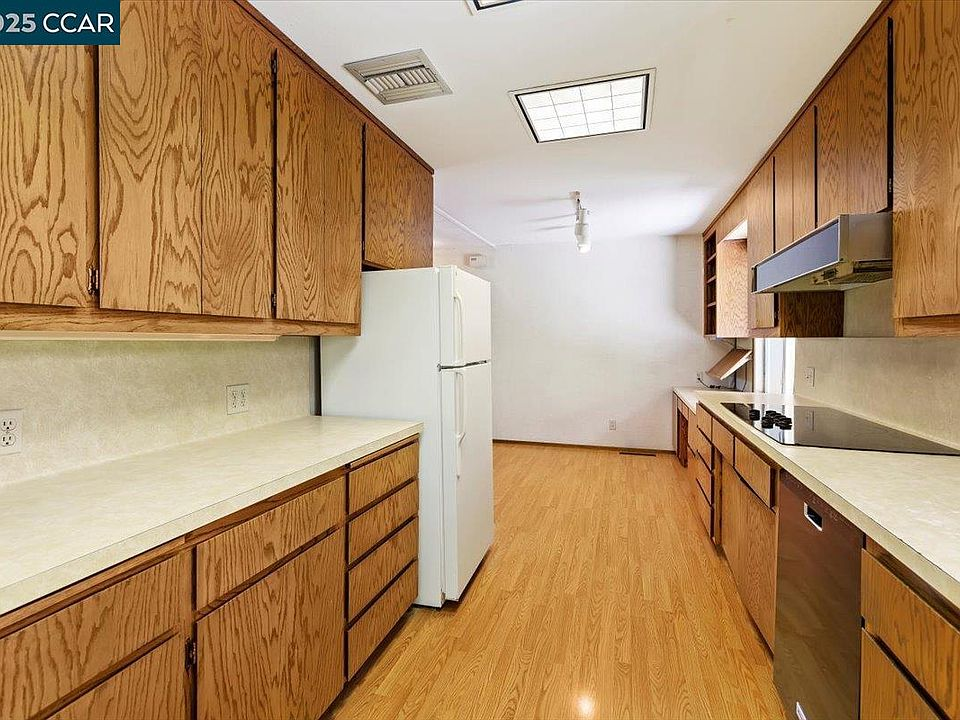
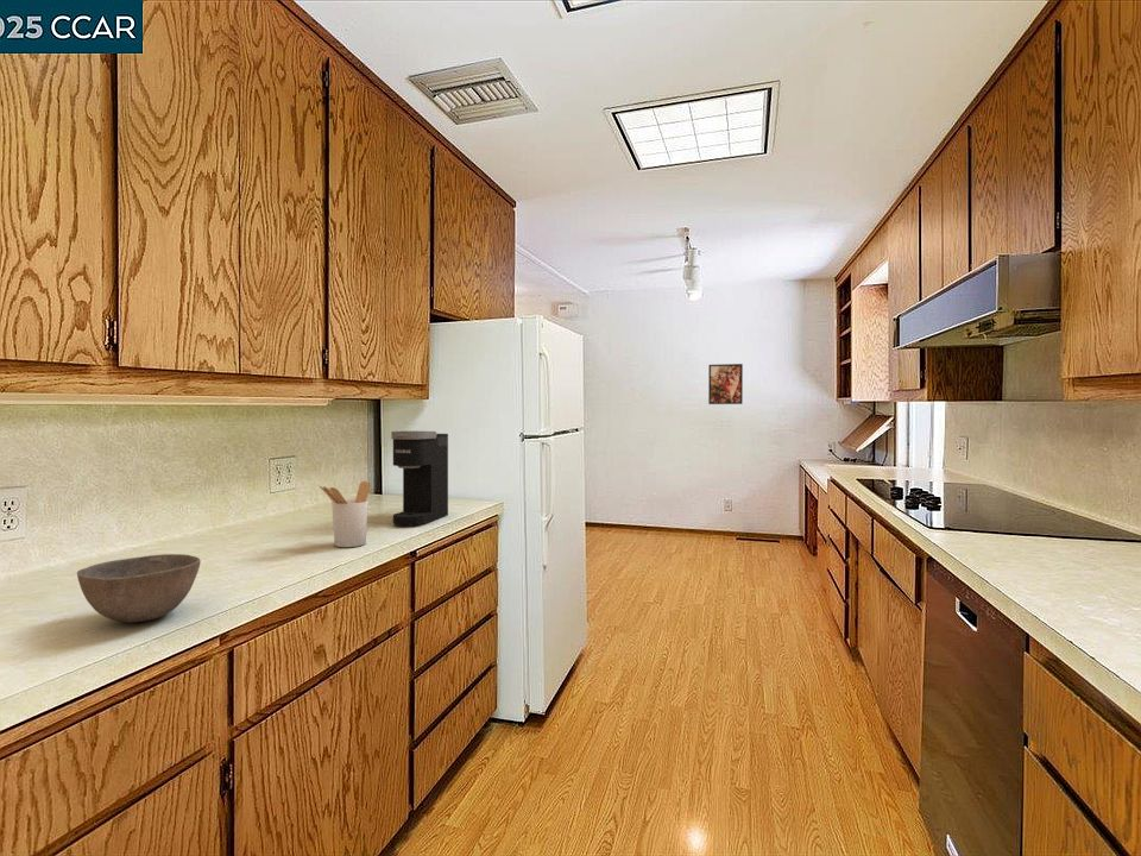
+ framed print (725, 384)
+ bowl (141, 591)
+ coffee maker (421, 474)
+ utensil holder (343, 512)
